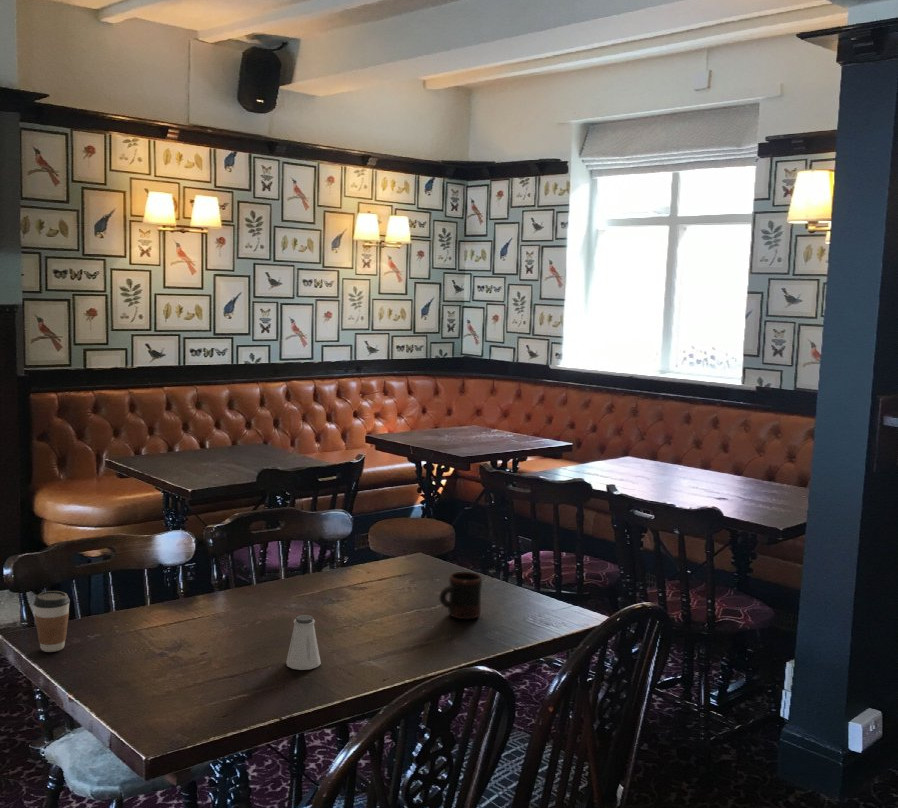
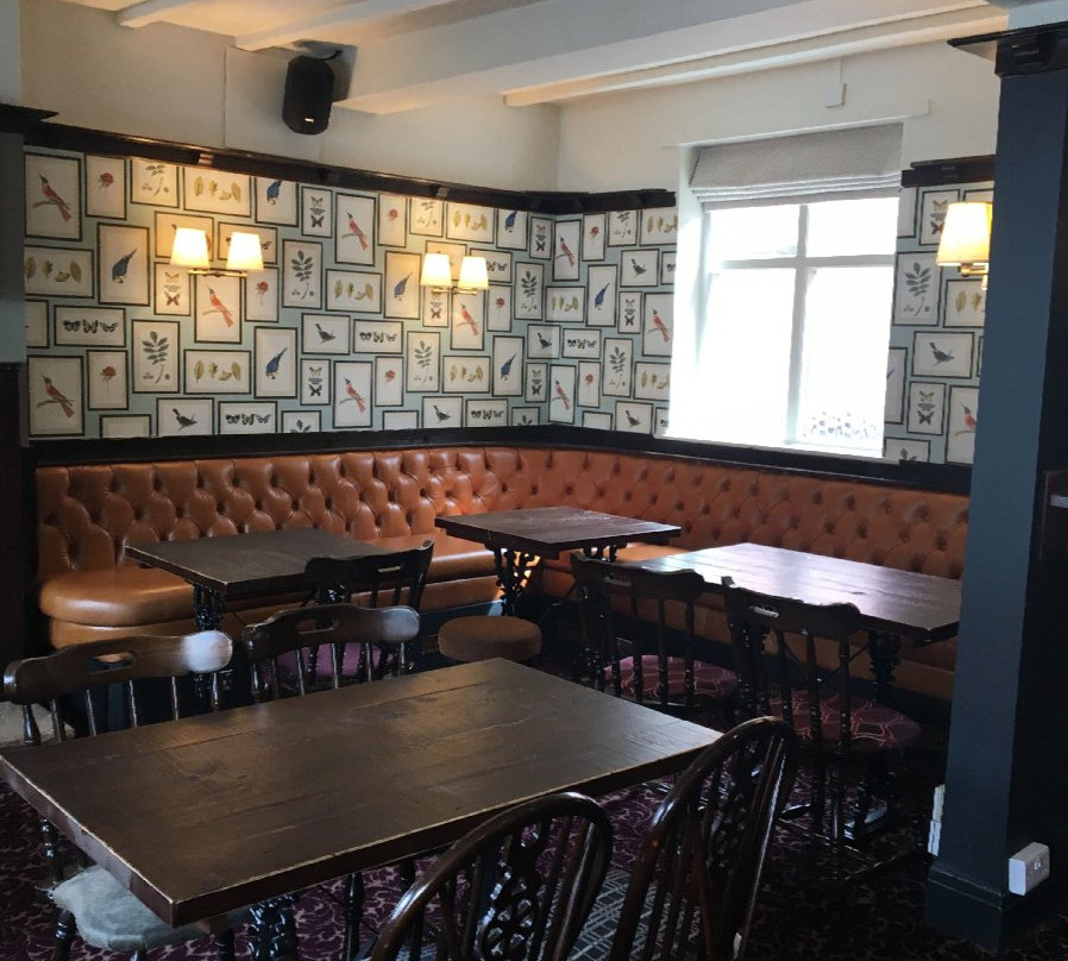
- coffee cup (52, 621)
- mug (459, 597)
- saltshaker (303, 640)
